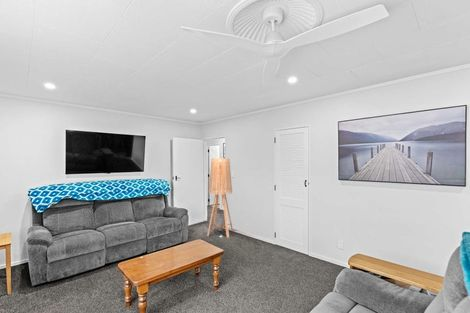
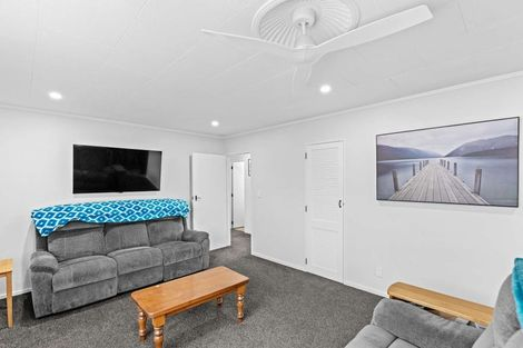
- floor lamp (219, 194)
